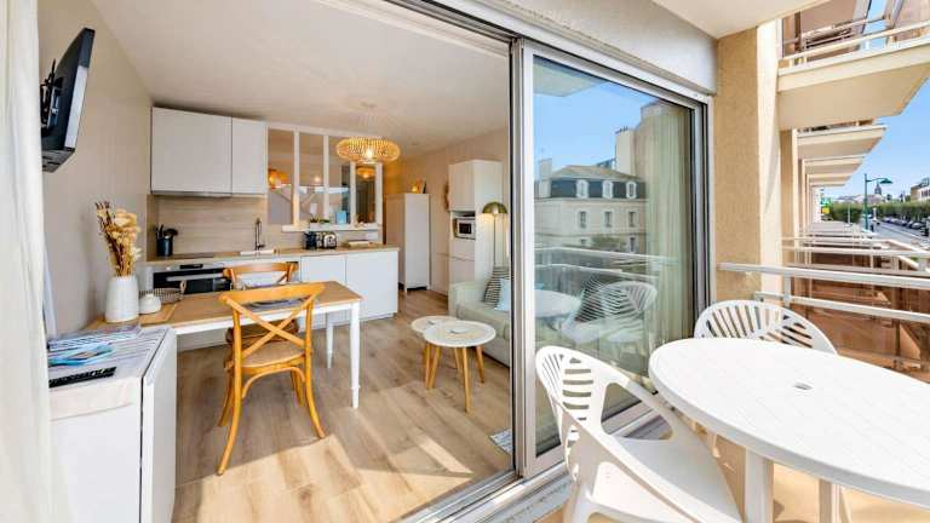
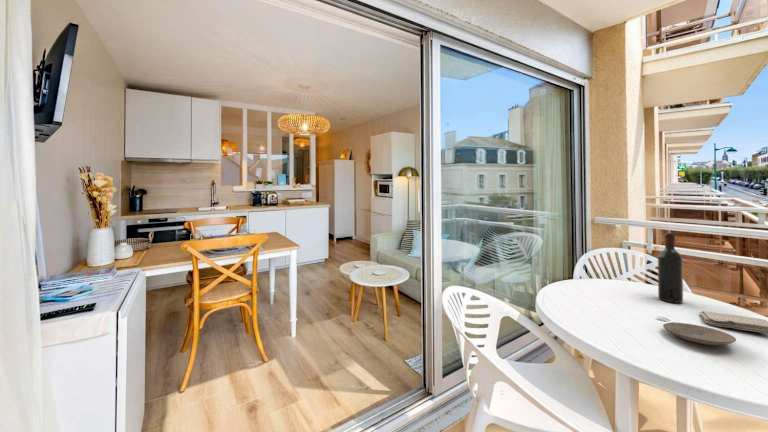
+ washcloth (736, 321)
+ plate (697, 335)
+ wine bottle (670, 266)
